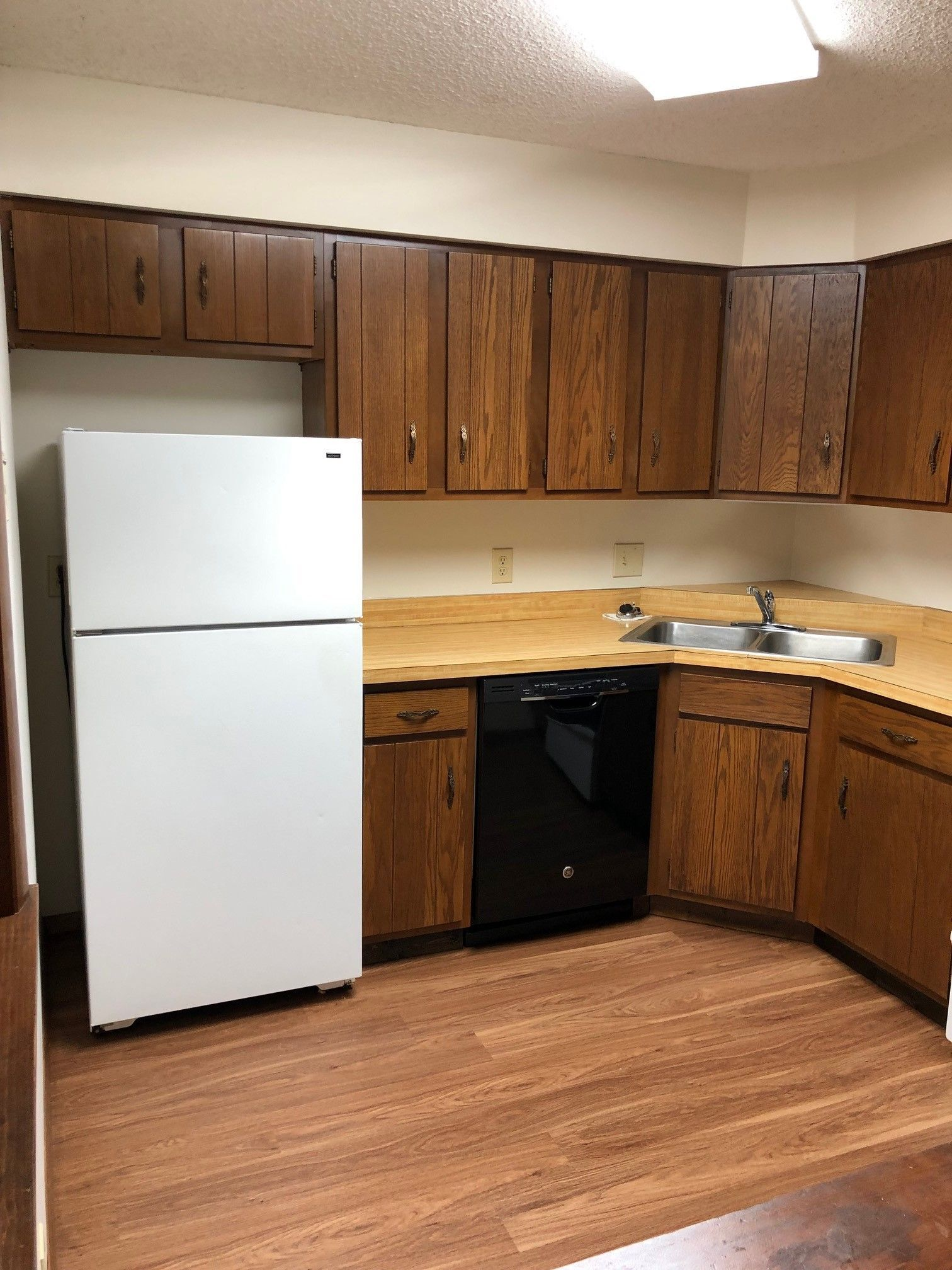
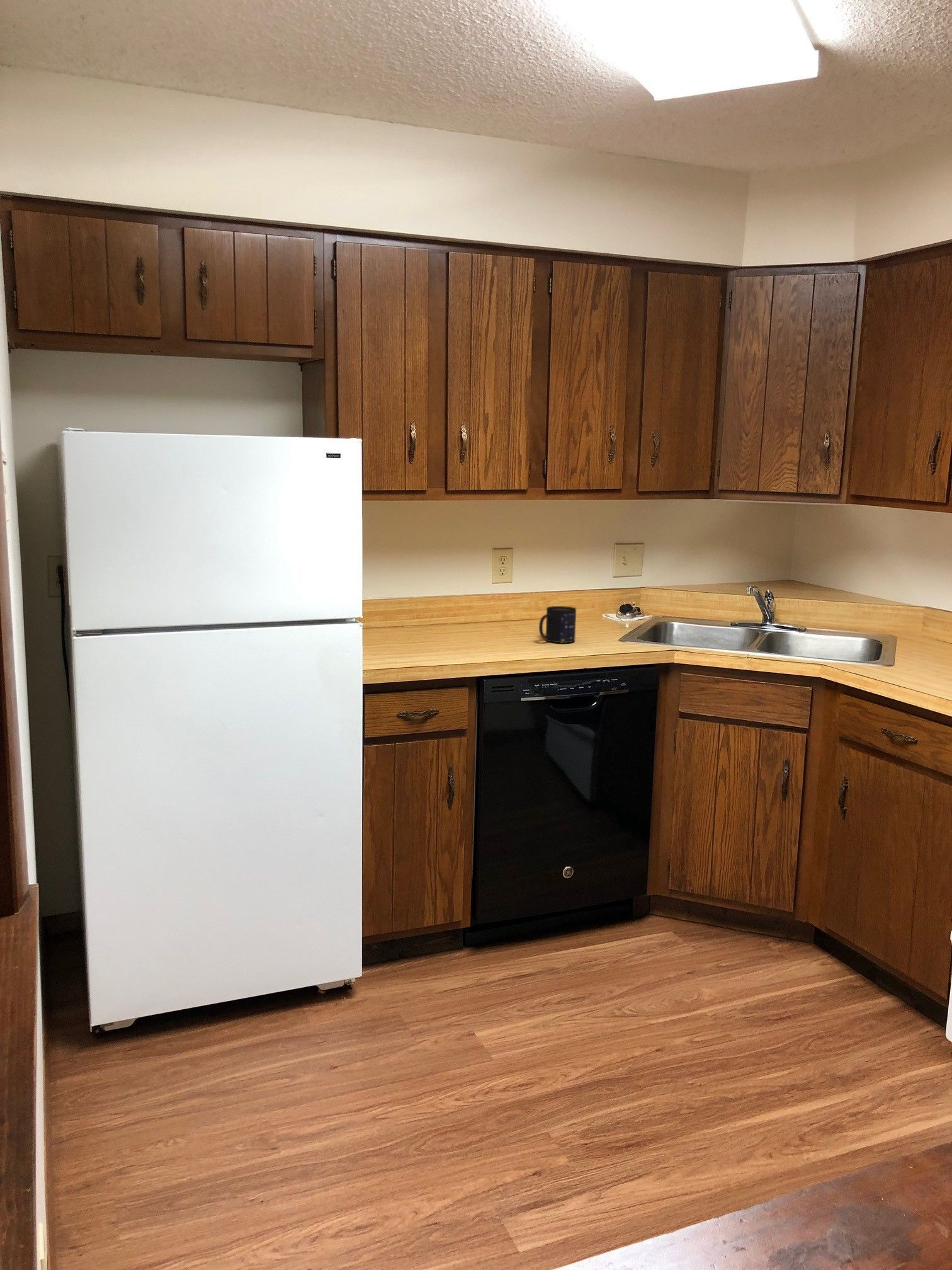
+ mug (555, 625)
